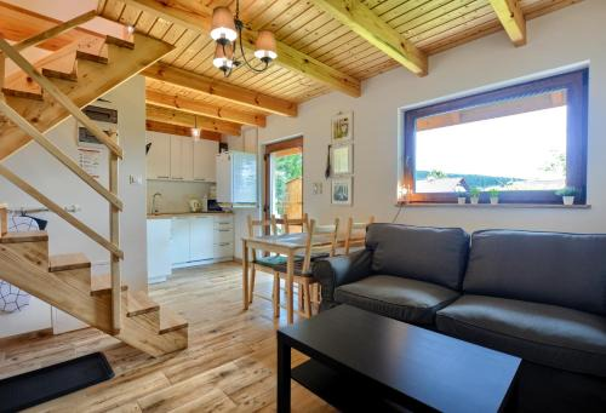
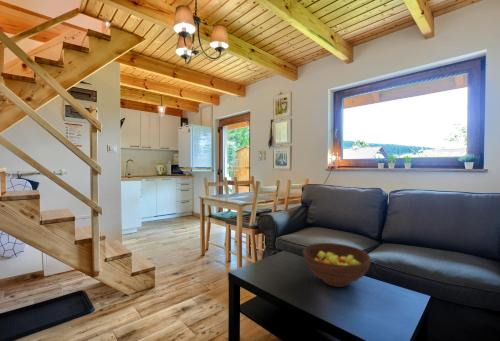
+ fruit bowl (335, 267)
